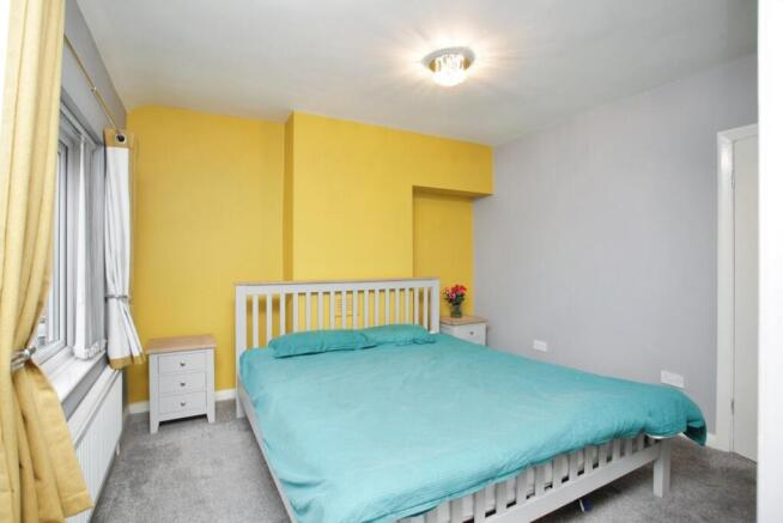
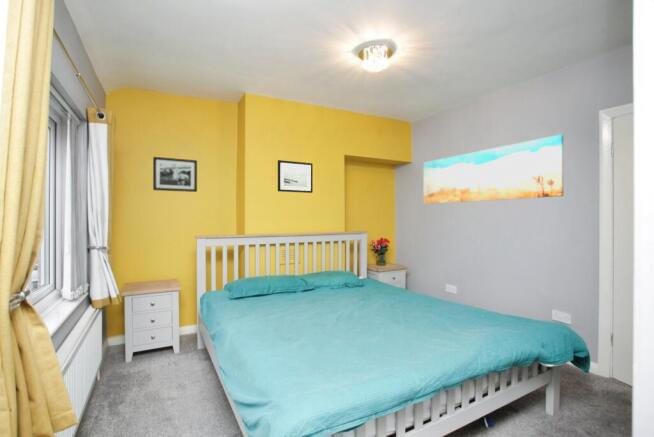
+ wall art (295, 177)
+ wall art (480, 176)
+ picture frame (175, 174)
